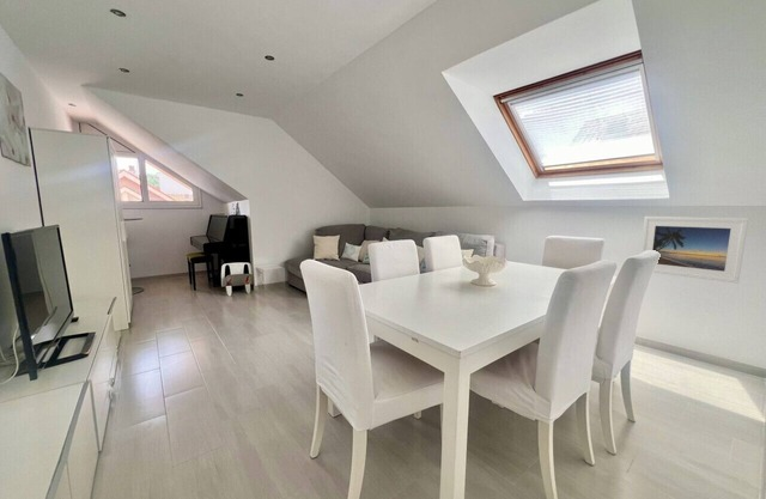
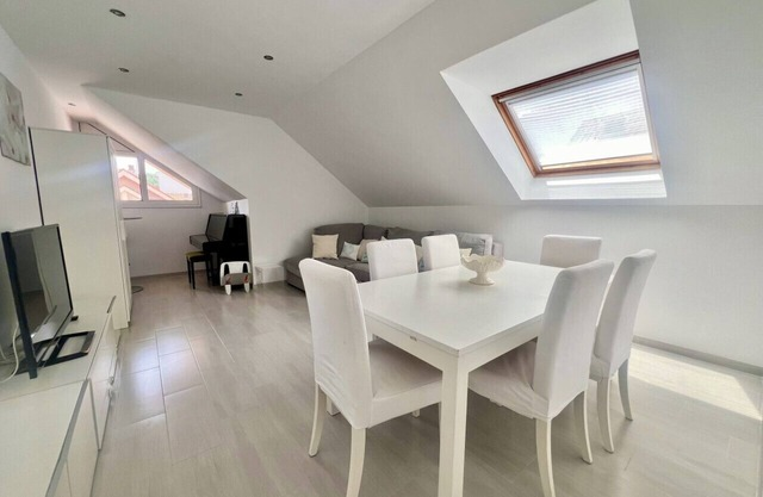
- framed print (687, 247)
